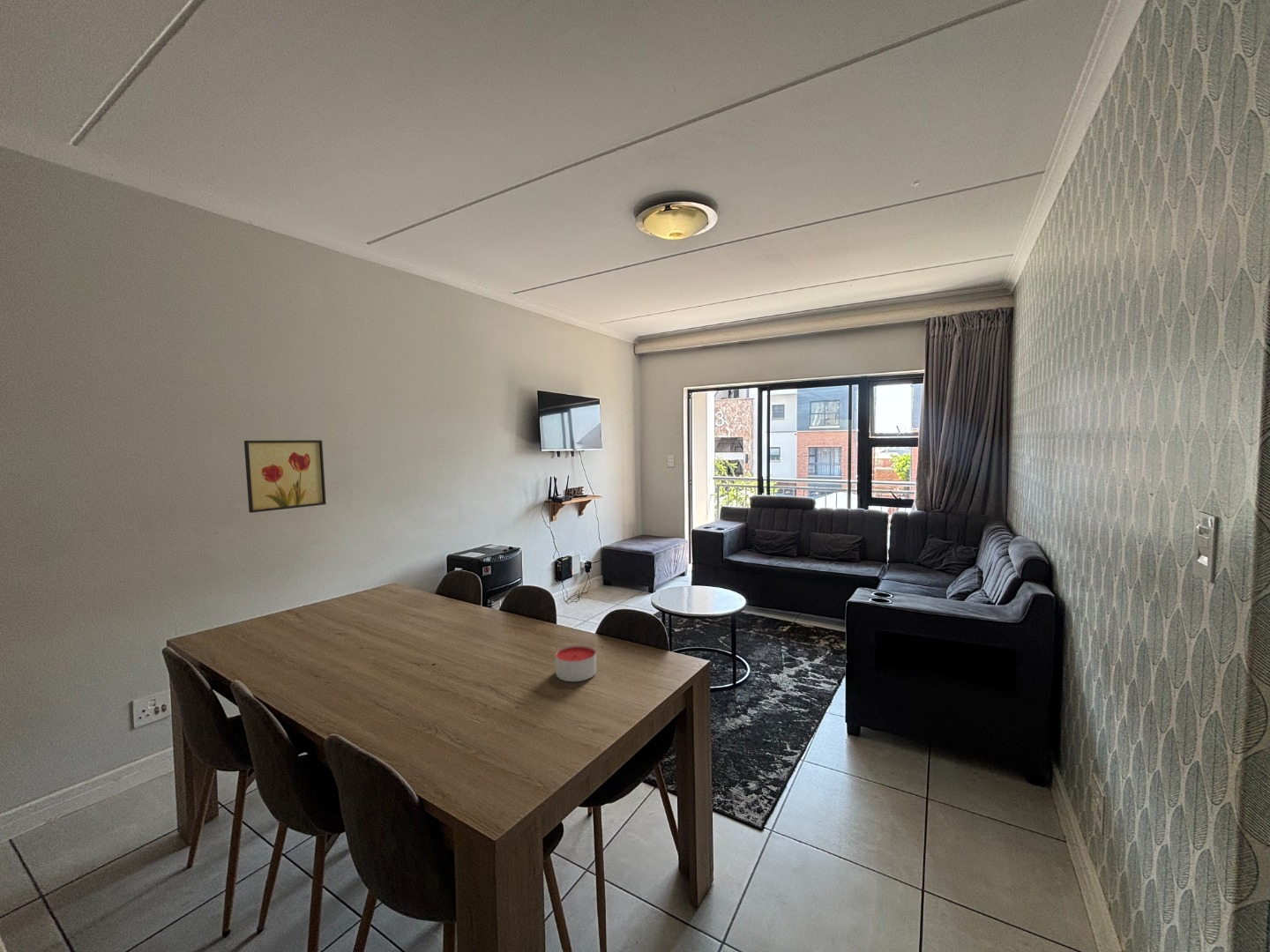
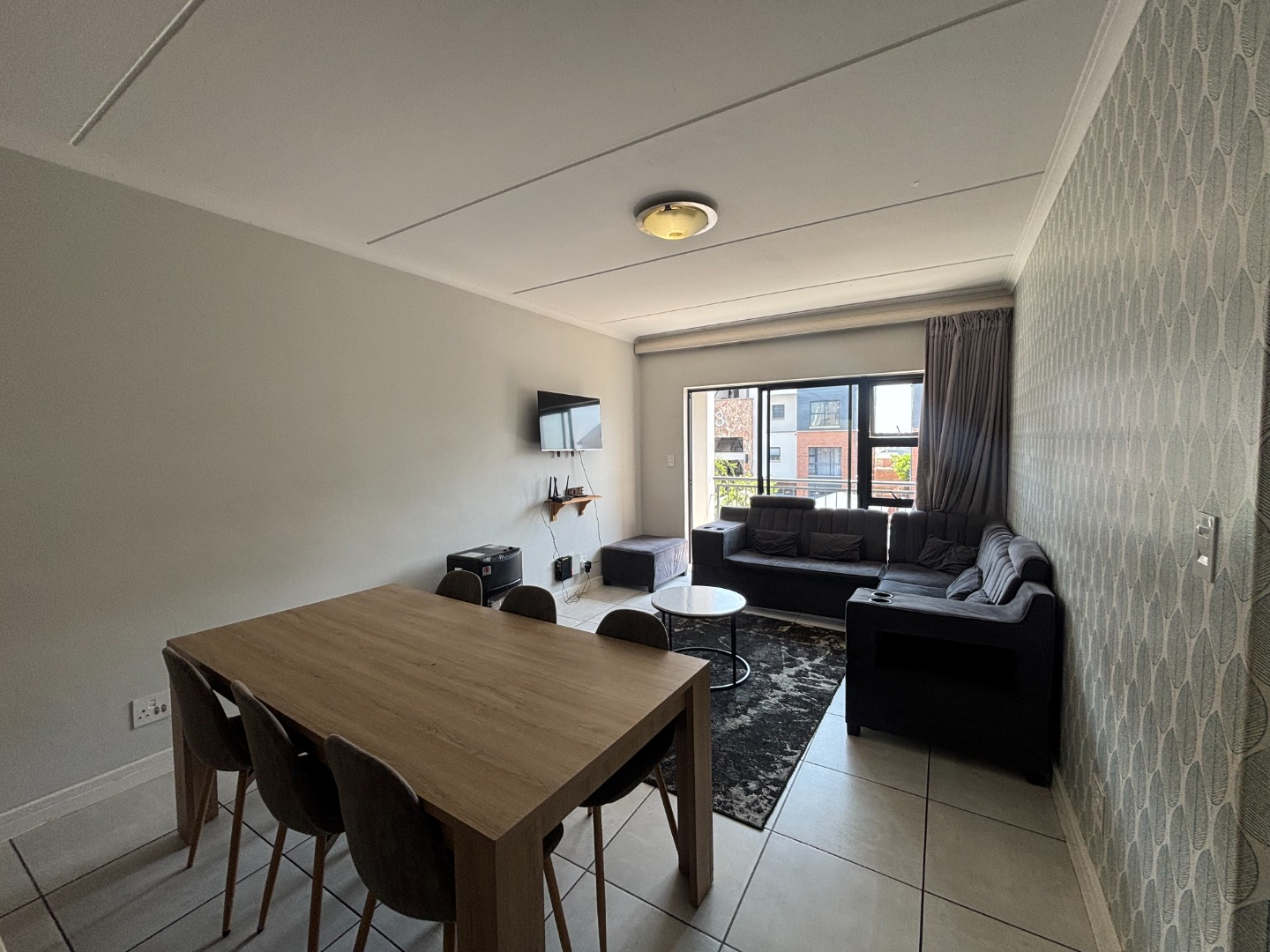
- wall art (287, 474)
- candle (576, 661)
